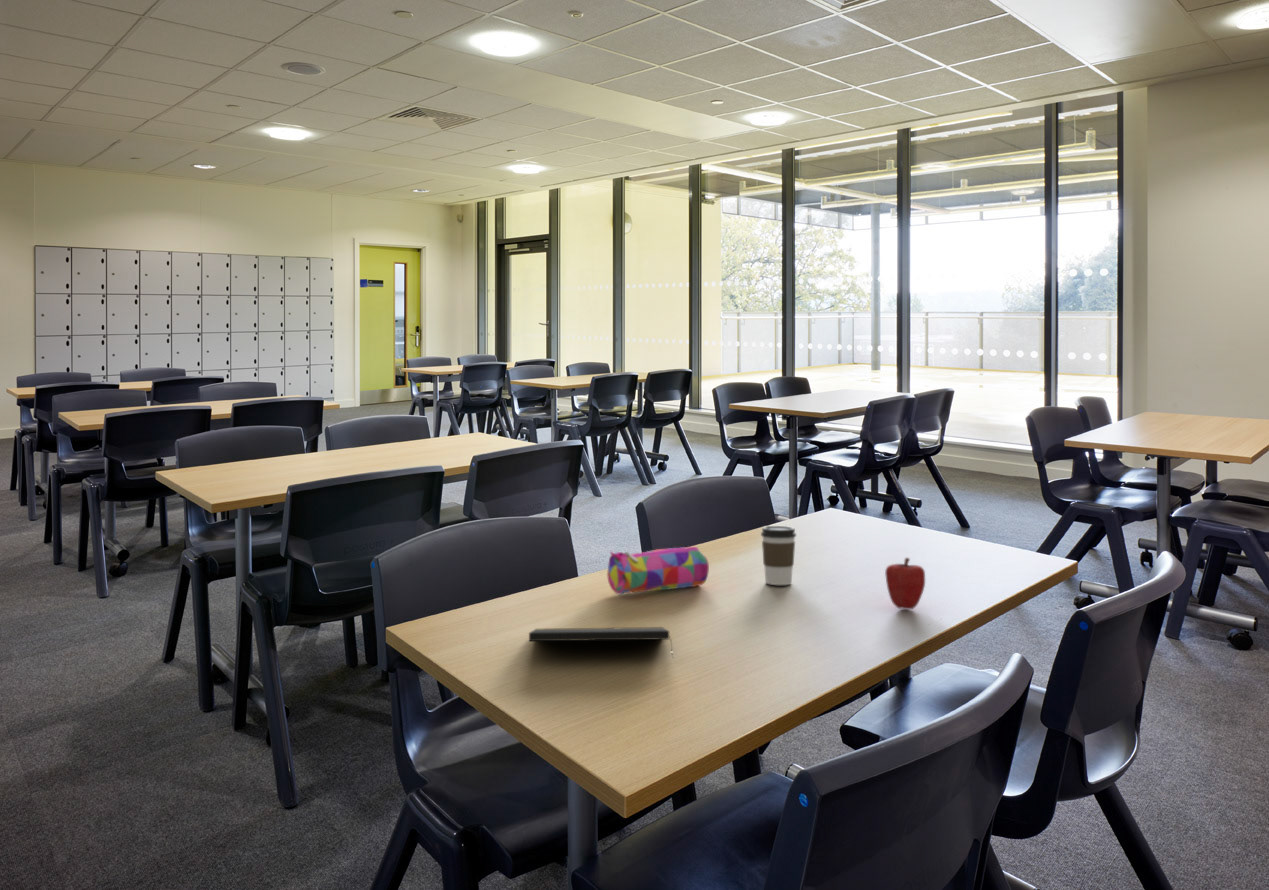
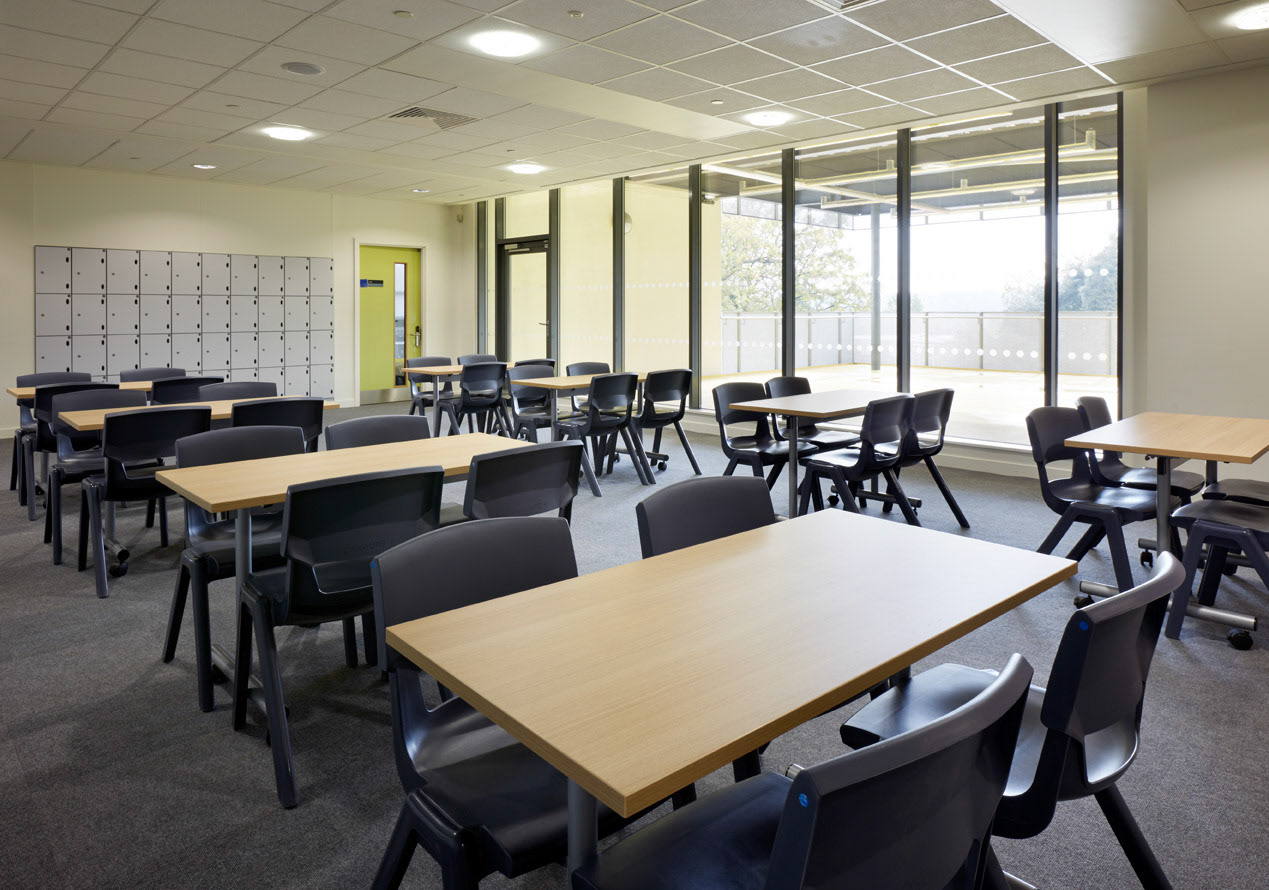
- apple (905, 583)
- coffee cup (778, 555)
- pencil case (657, 569)
- notepad (599, 633)
